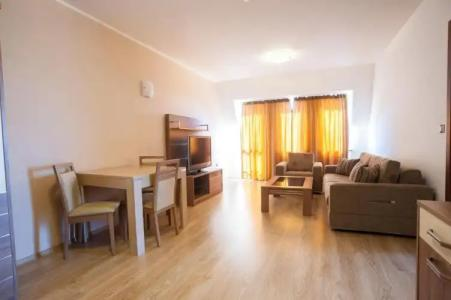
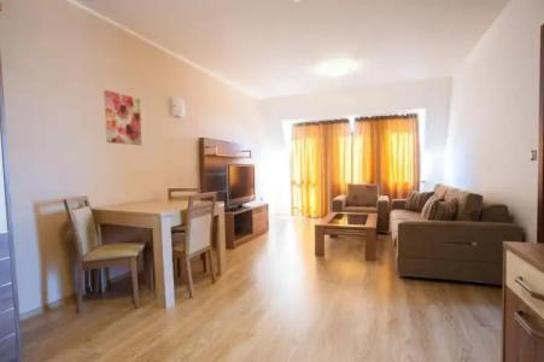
+ wall art (123, 119)
